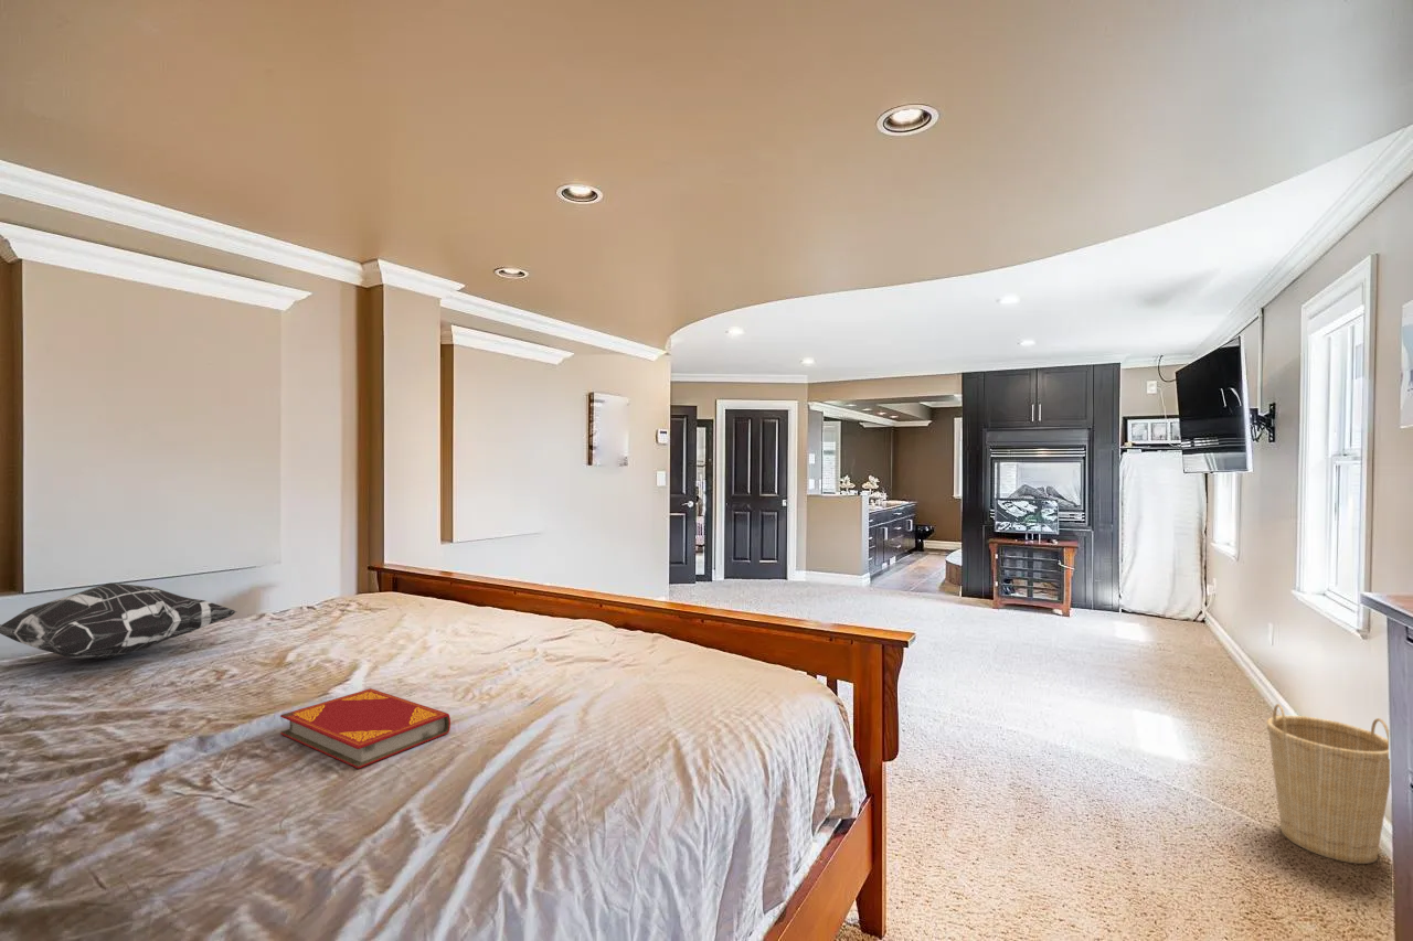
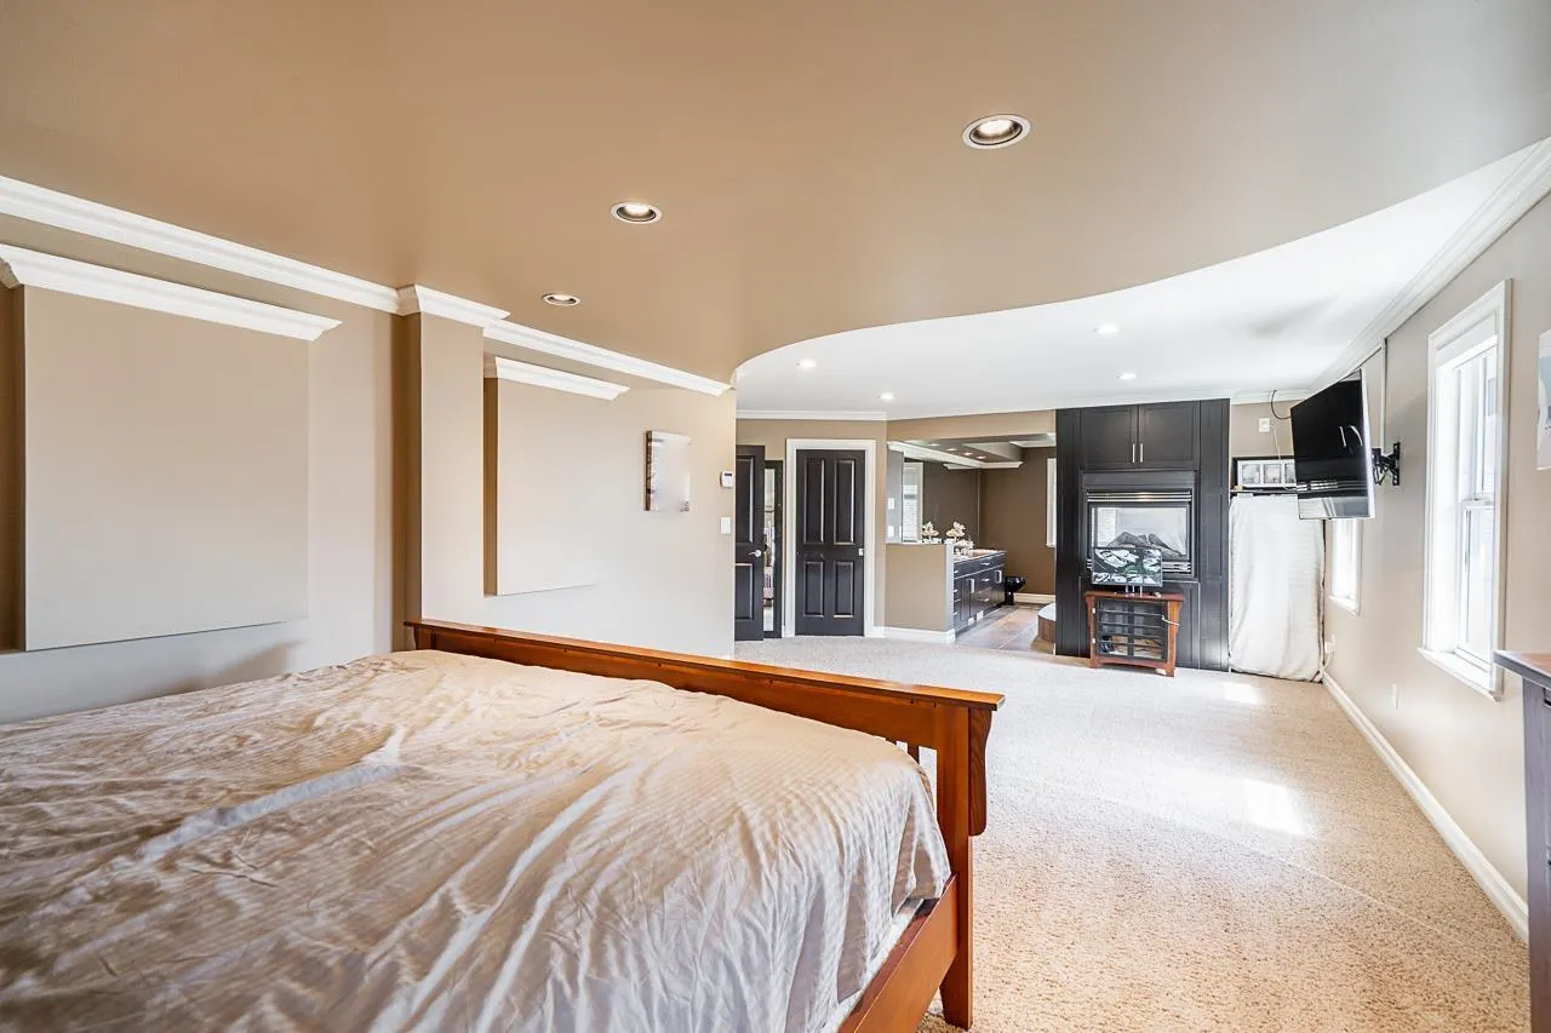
- hardback book (365, 723)
- decorative pillow (105, 620)
- basket (1328, 777)
